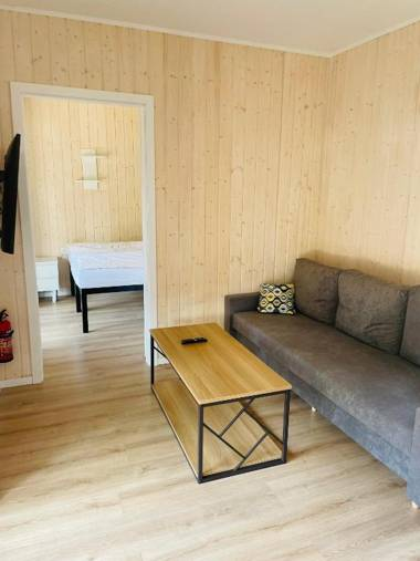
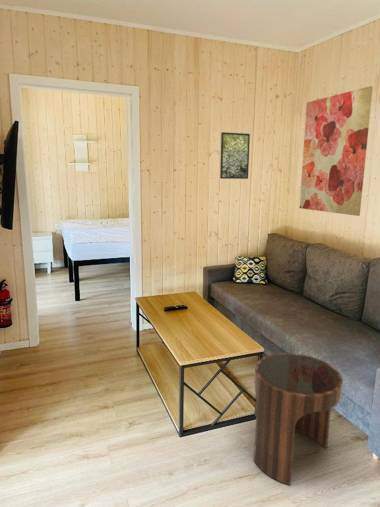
+ side table (294, 414)
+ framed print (235, 156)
+ wall art (331, 155)
